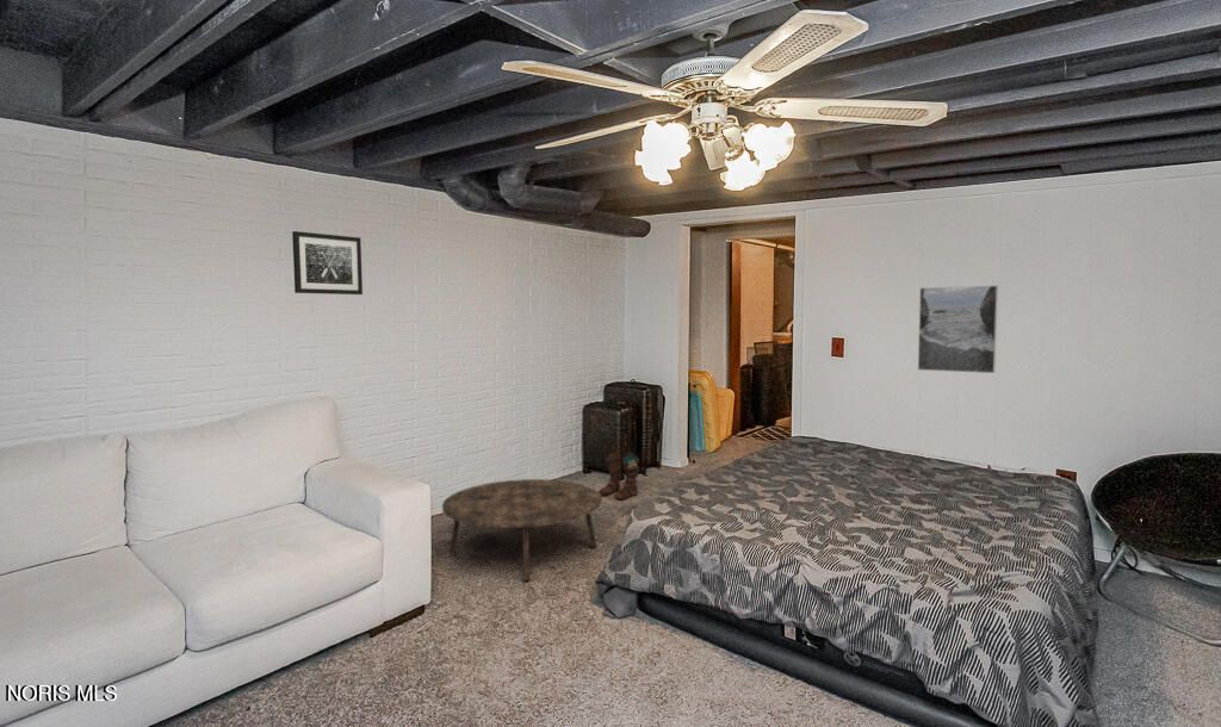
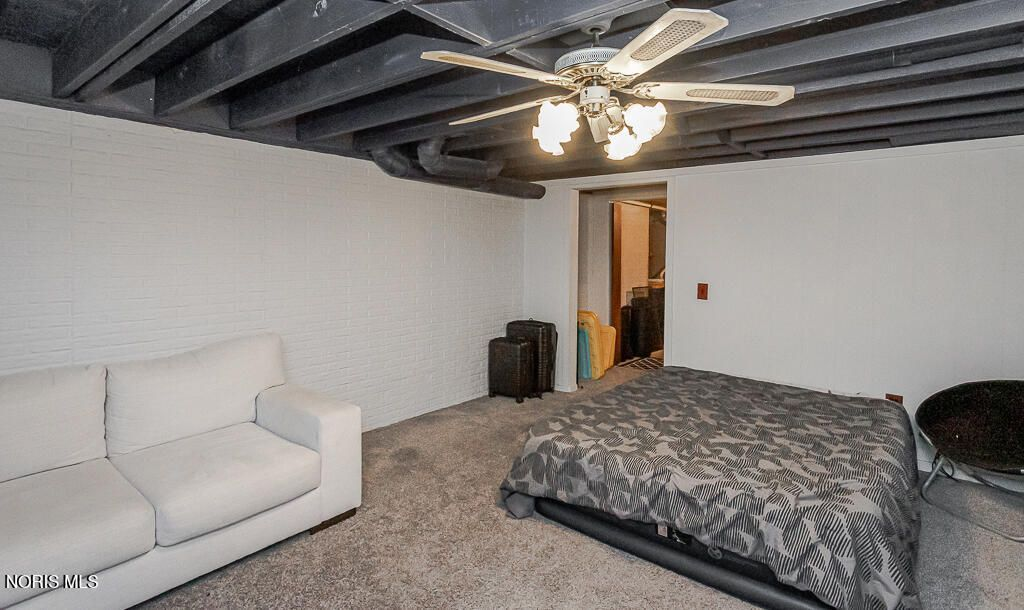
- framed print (956, 329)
- boots (619, 473)
- coffee table (523, 524)
- wall art (328, 263)
